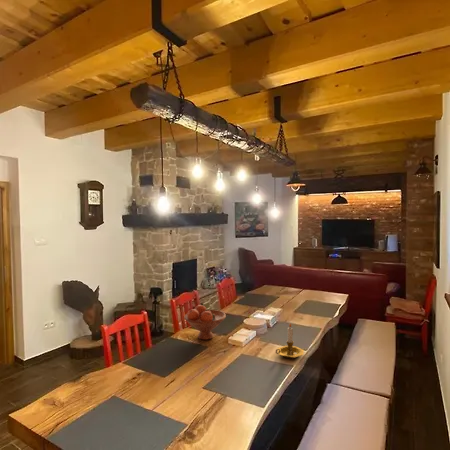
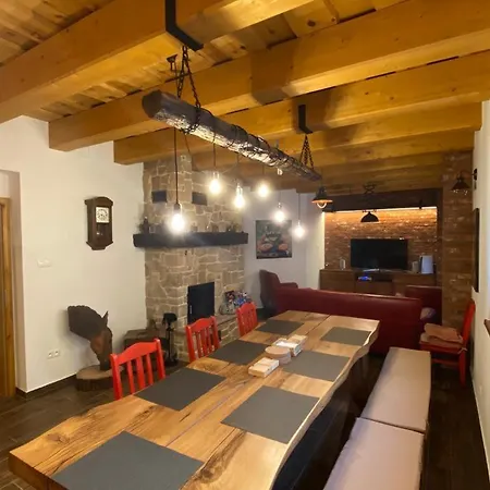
- candle holder (289, 339)
- fruit bowl (205, 322)
